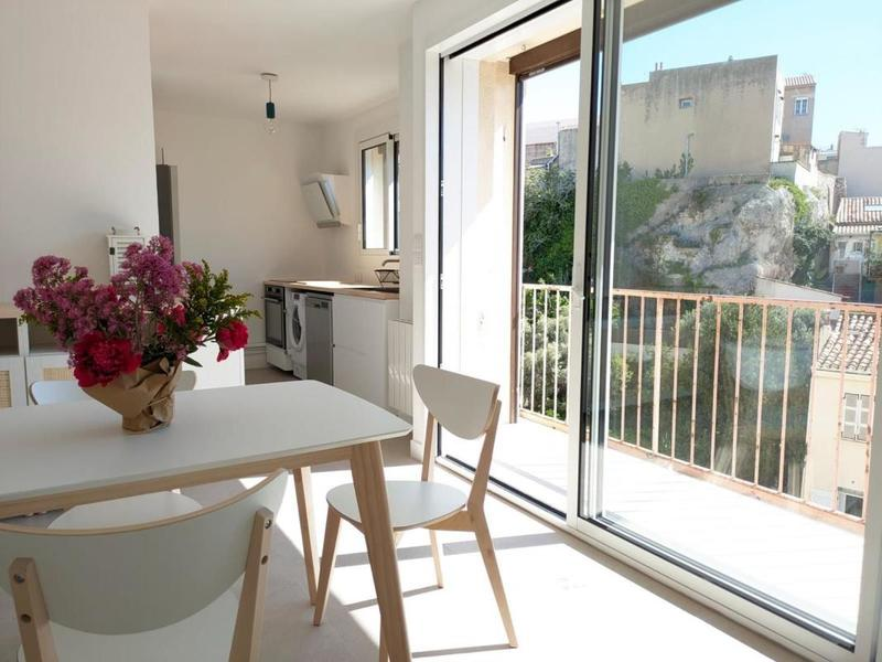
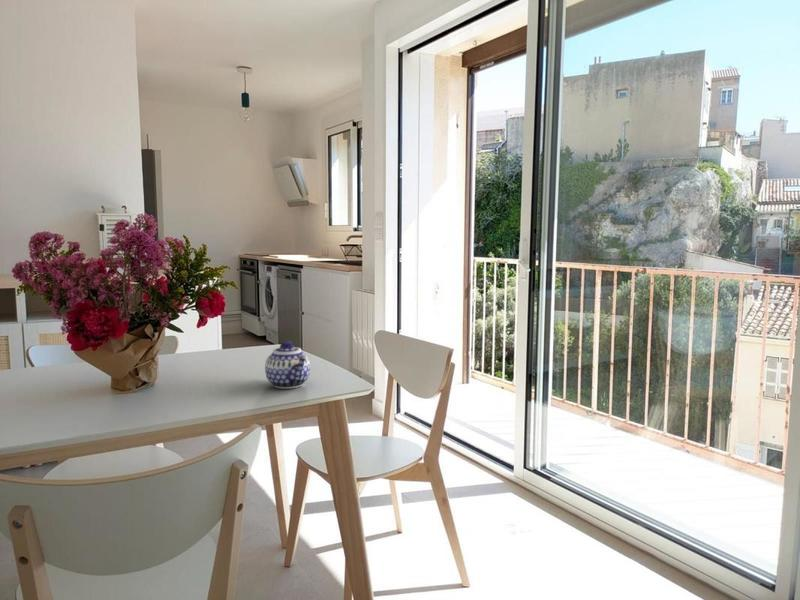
+ teapot (288, 363)
